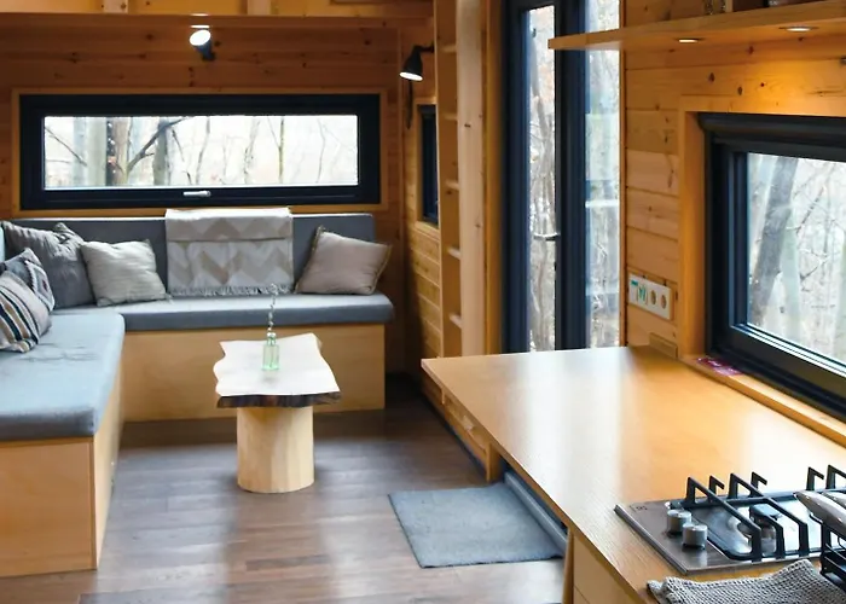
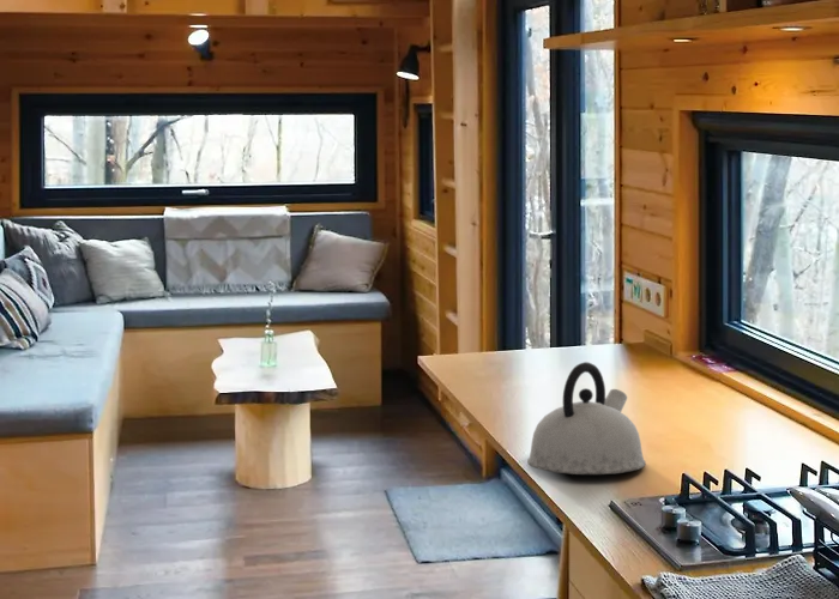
+ kettle (588, 412)
